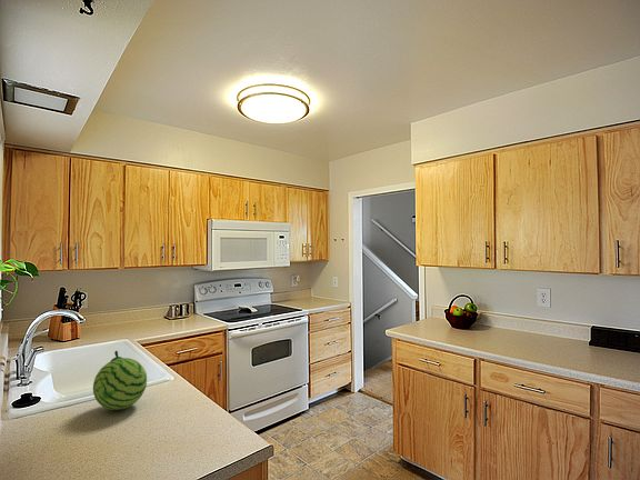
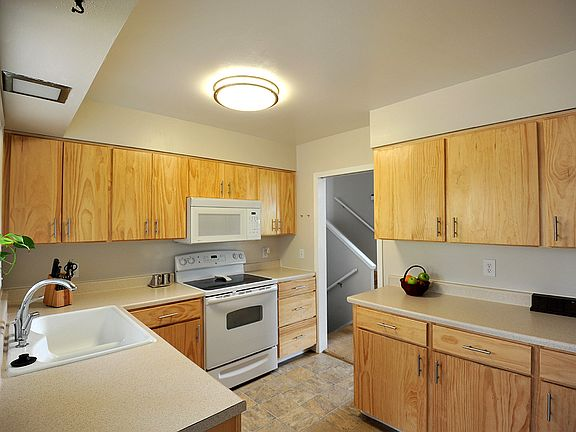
- fruit (120, 379)
